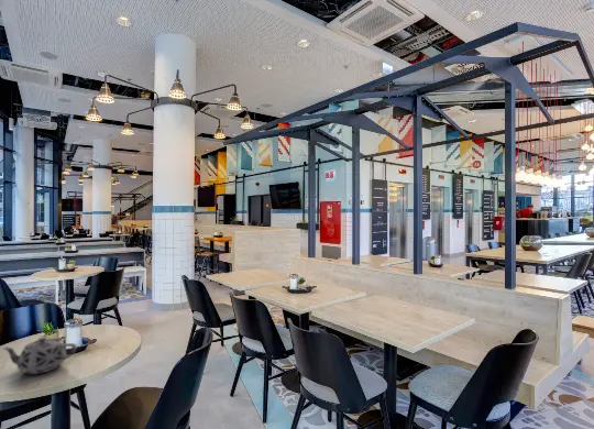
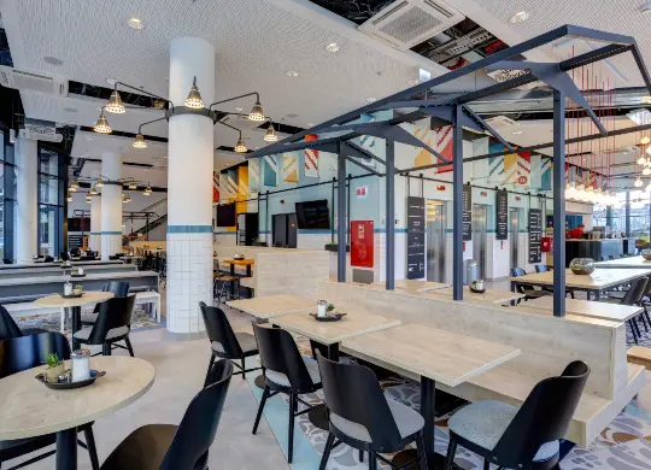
- teapot (40, 353)
